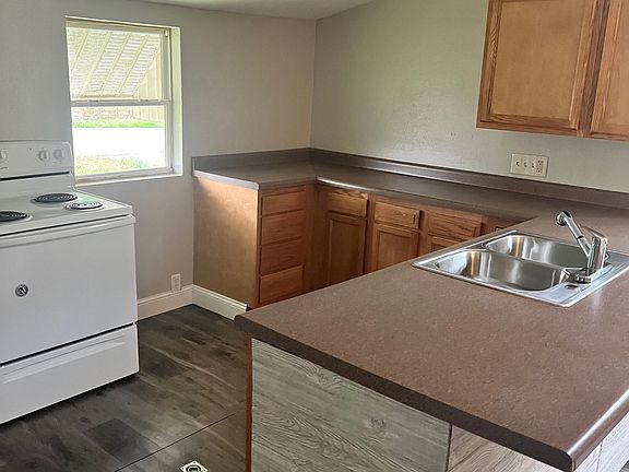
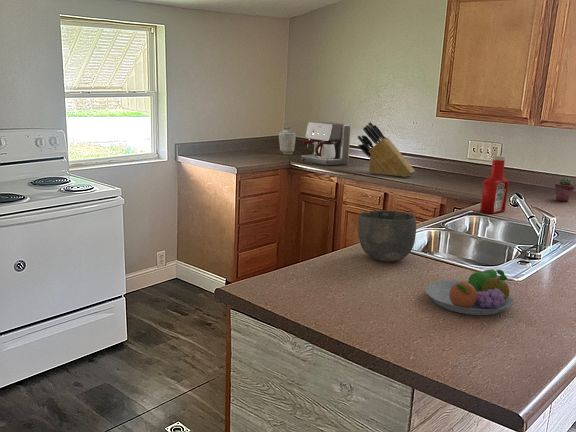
+ soap bottle (495, 183)
+ fruit bowl (472, 286)
+ potted succulent (564, 188)
+ vase (287, 140)
+ coffee maker (325, 142)
+ bowl (386, 236)
+ knife block (386, 148)
